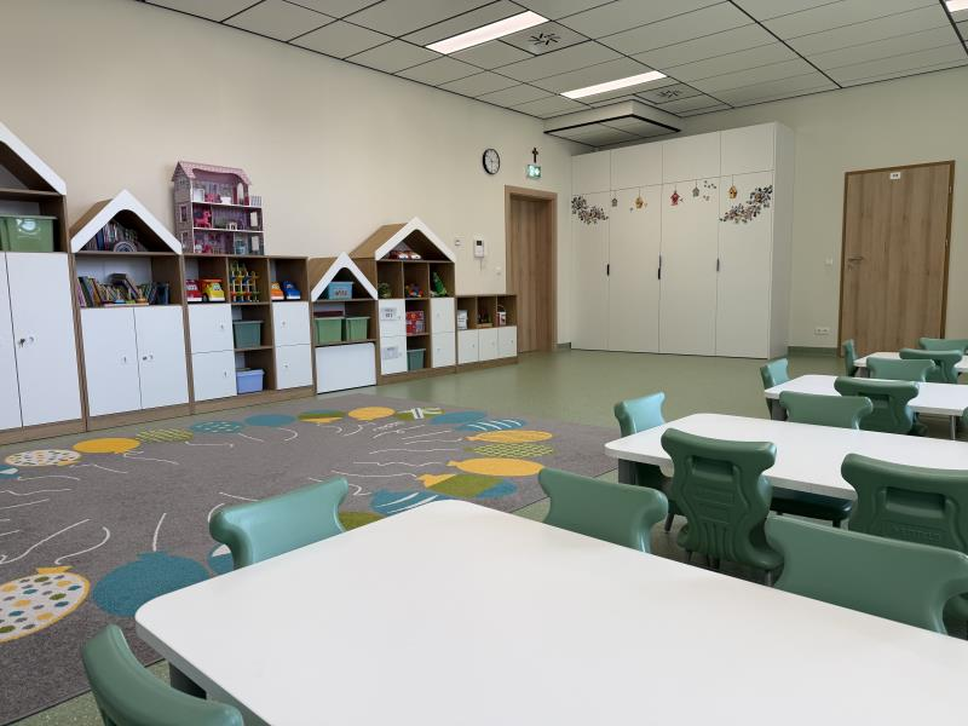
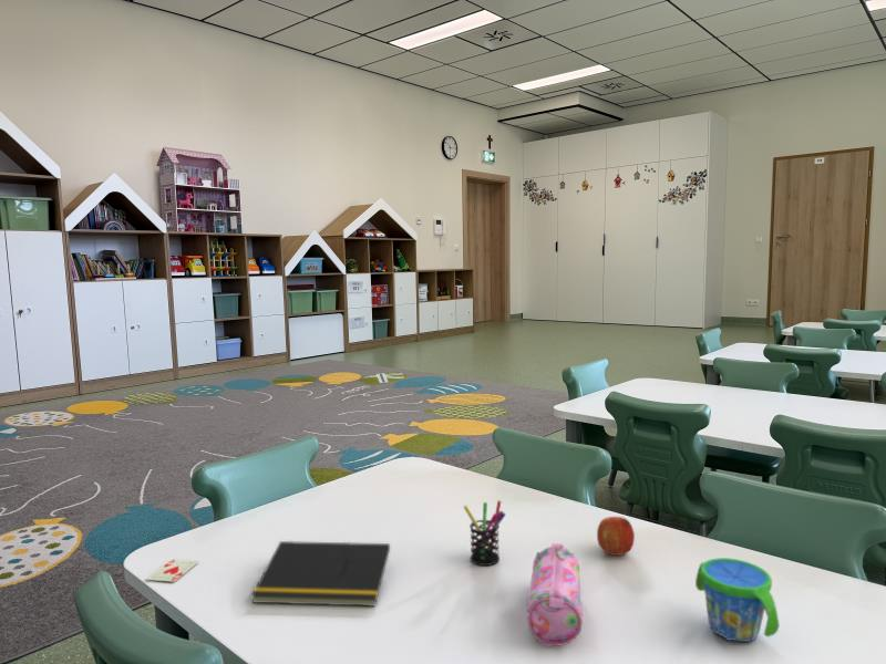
+ pencil case (555, 590)
+ notepad (324, 571)
+ fruit (615, 533)
+ snack cup (734, 601)
+ card (173, 570)
+ pen holder (486, 528)
